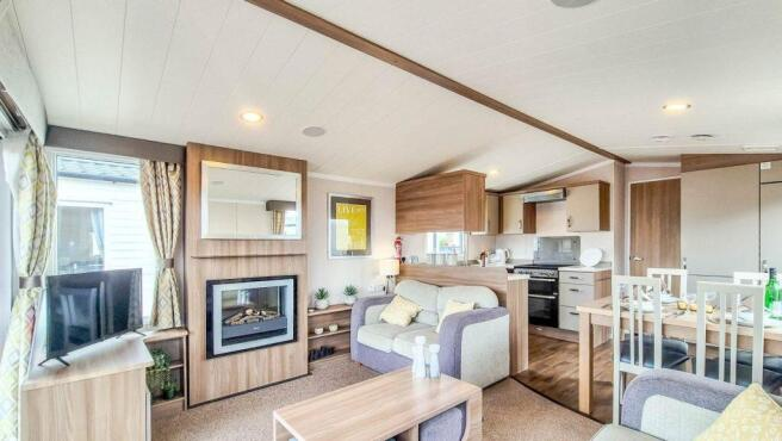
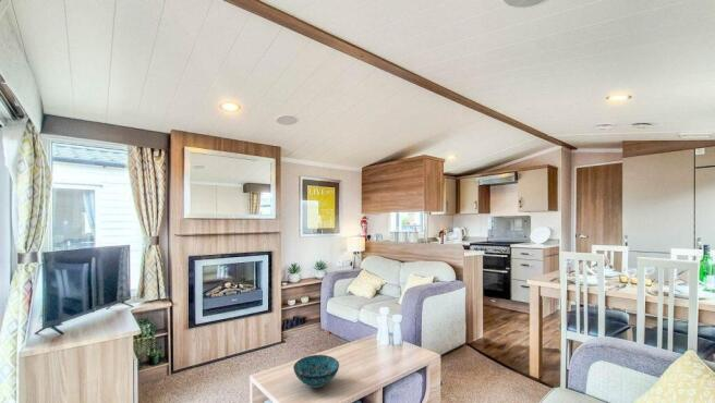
+ decorative bowl (316, 374)
